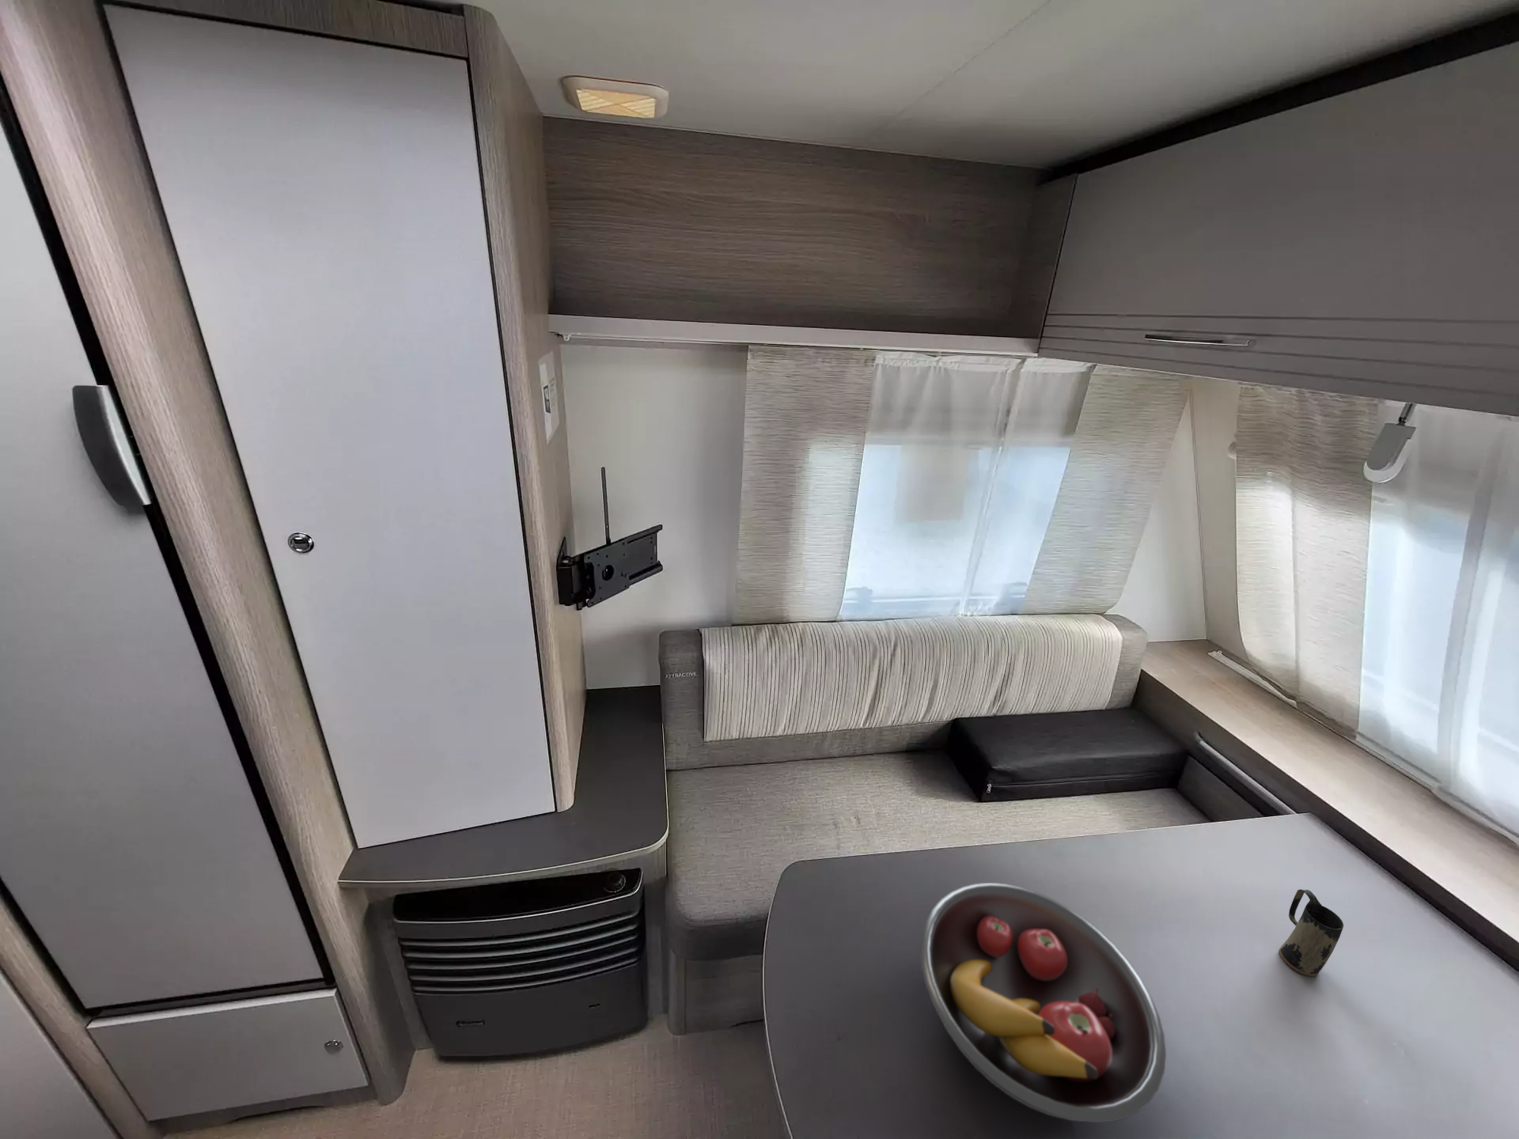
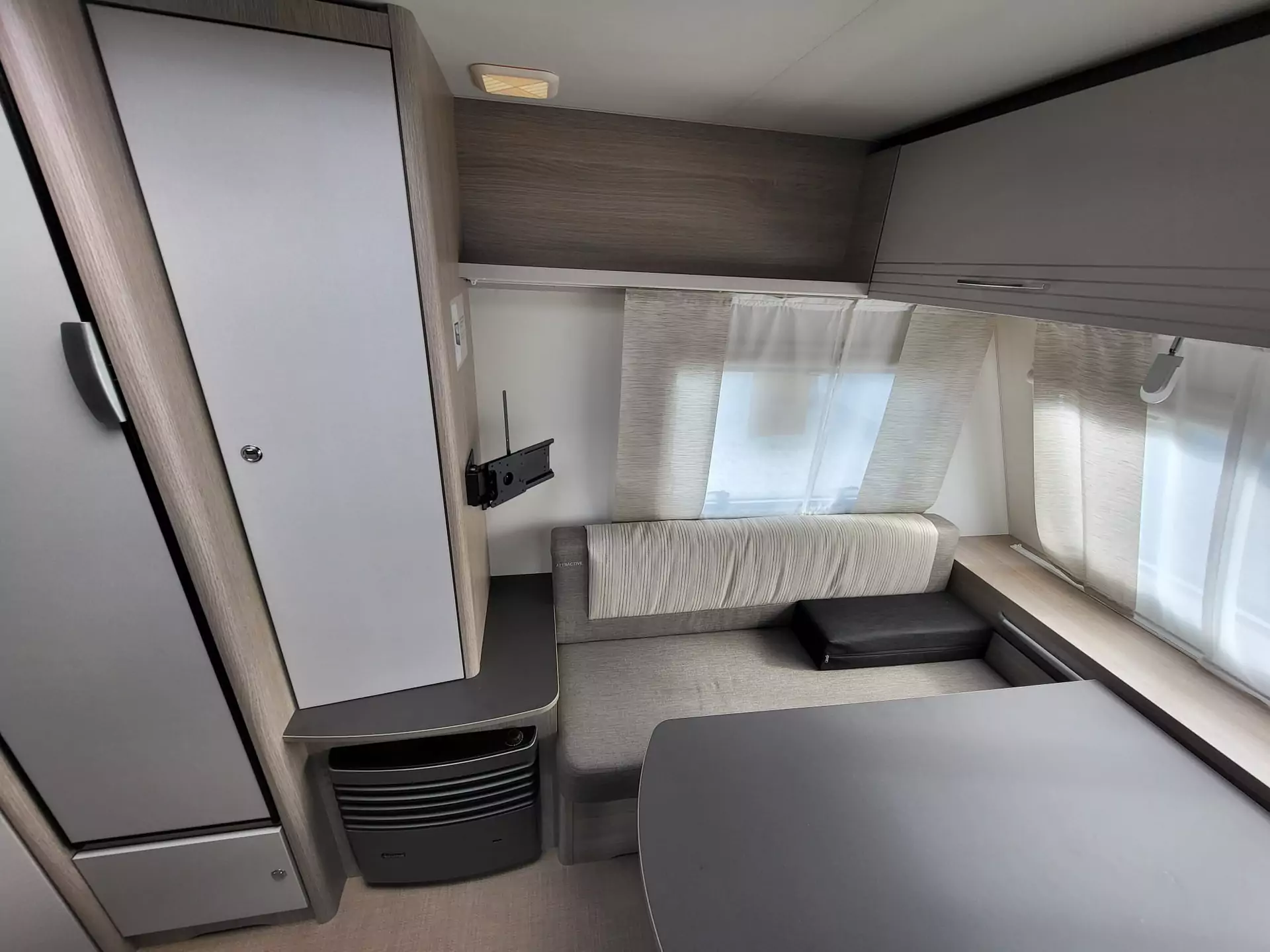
- mug (1307, 931)
- fruit bowl (1030, 995)
